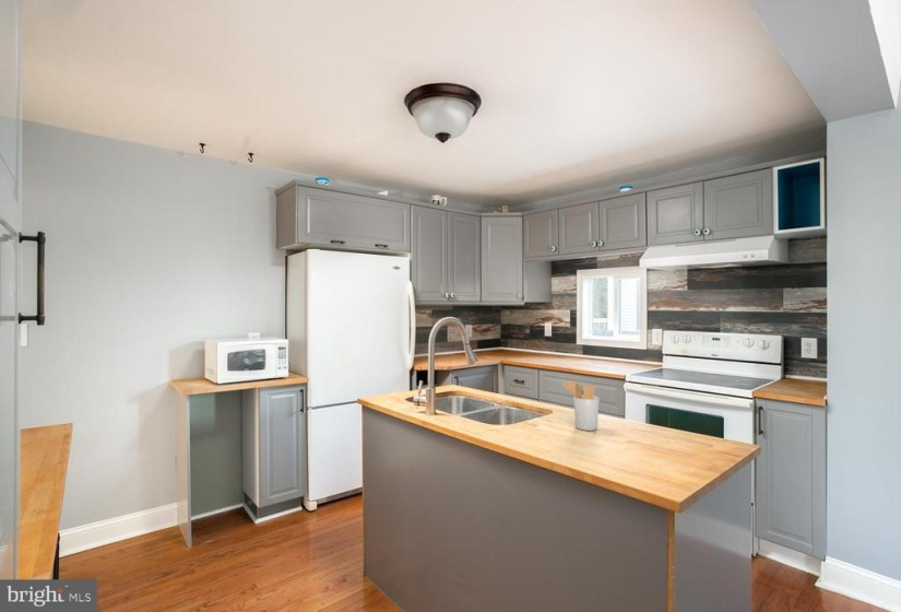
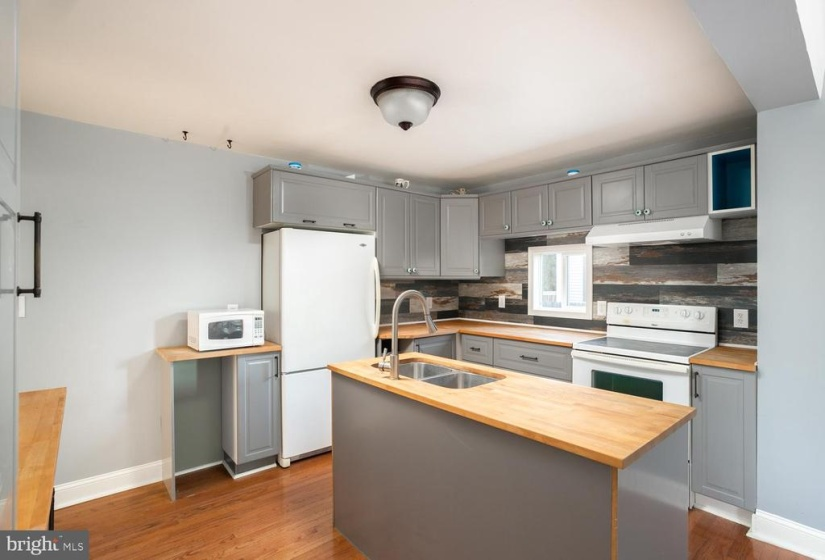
- utensil holder (580, 403)
